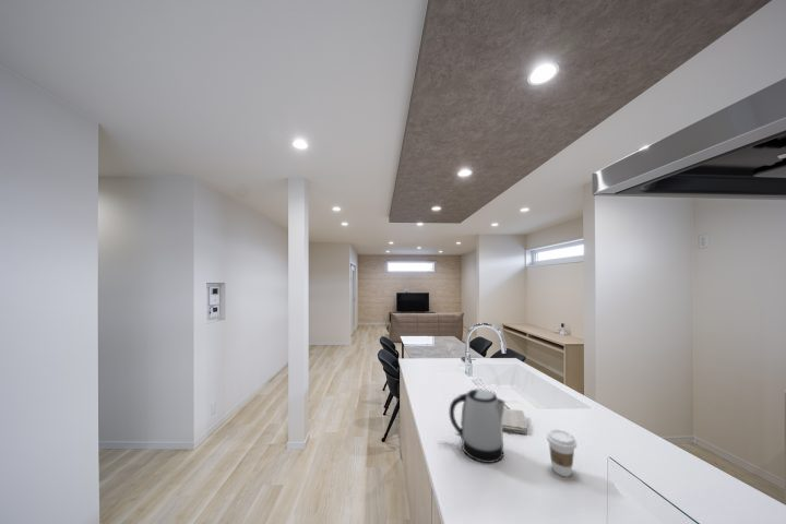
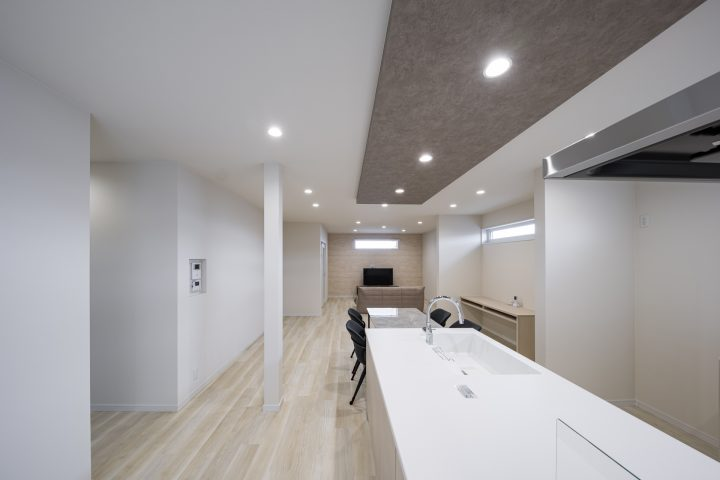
- coffee cup (561, 452)
- kettle (476, 419)
- washcloth (511, 419)
